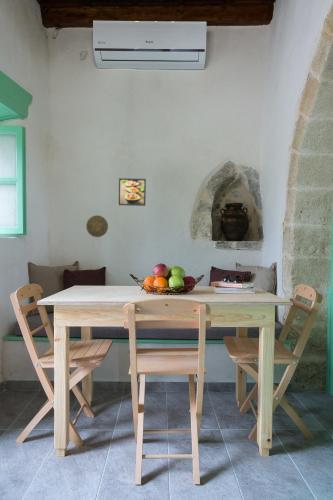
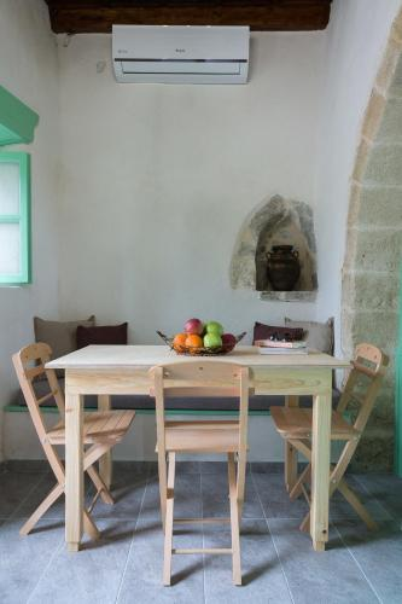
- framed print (132, 192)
- decorative plate (97, 226)
